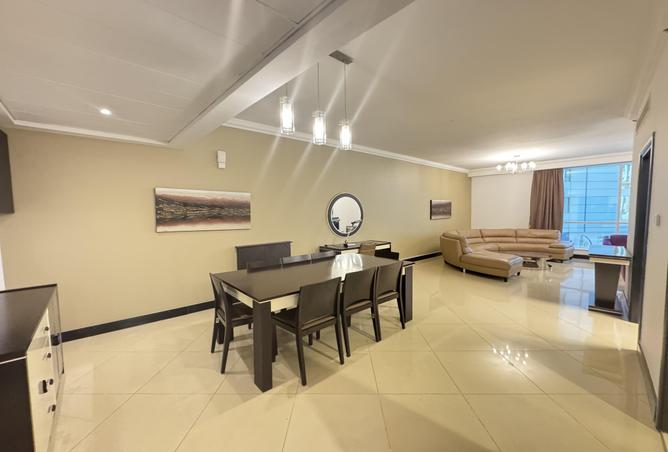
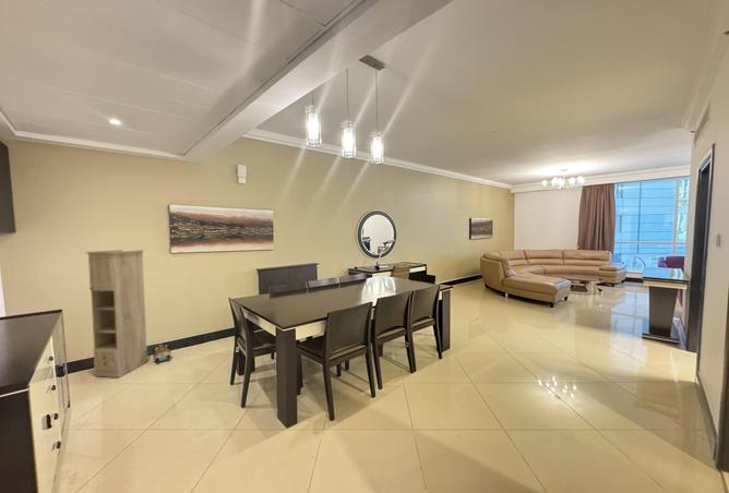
+ plush toy (162, 350)
+ storage cabinet (119, 310)
